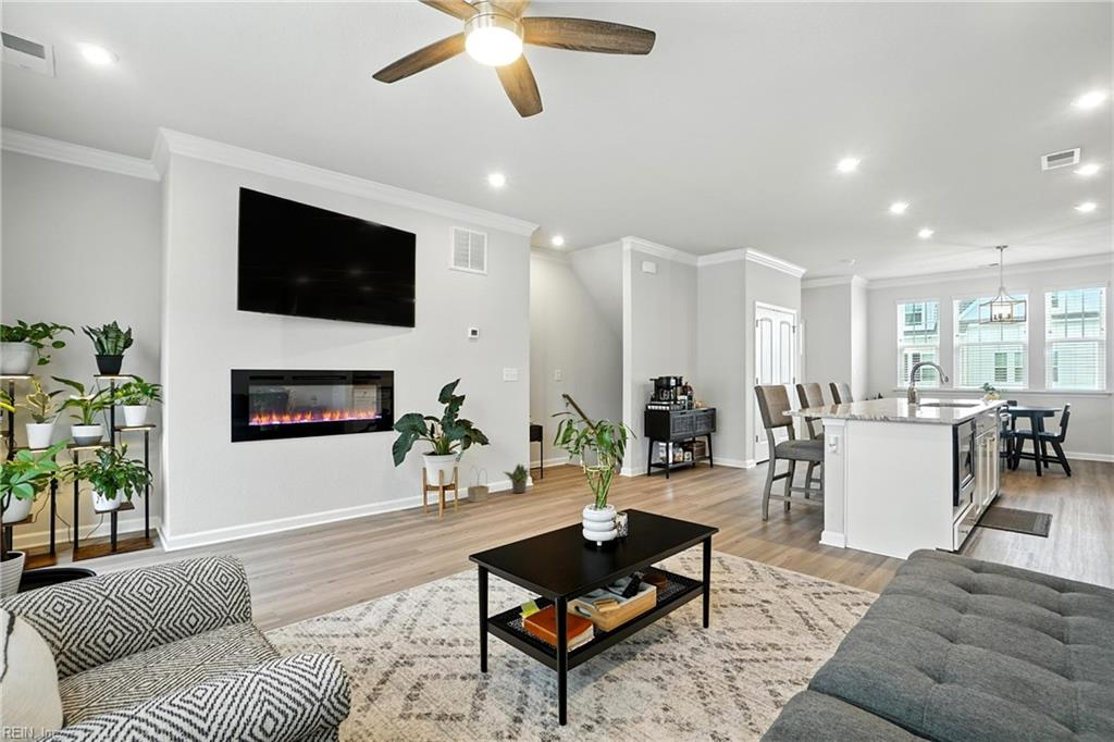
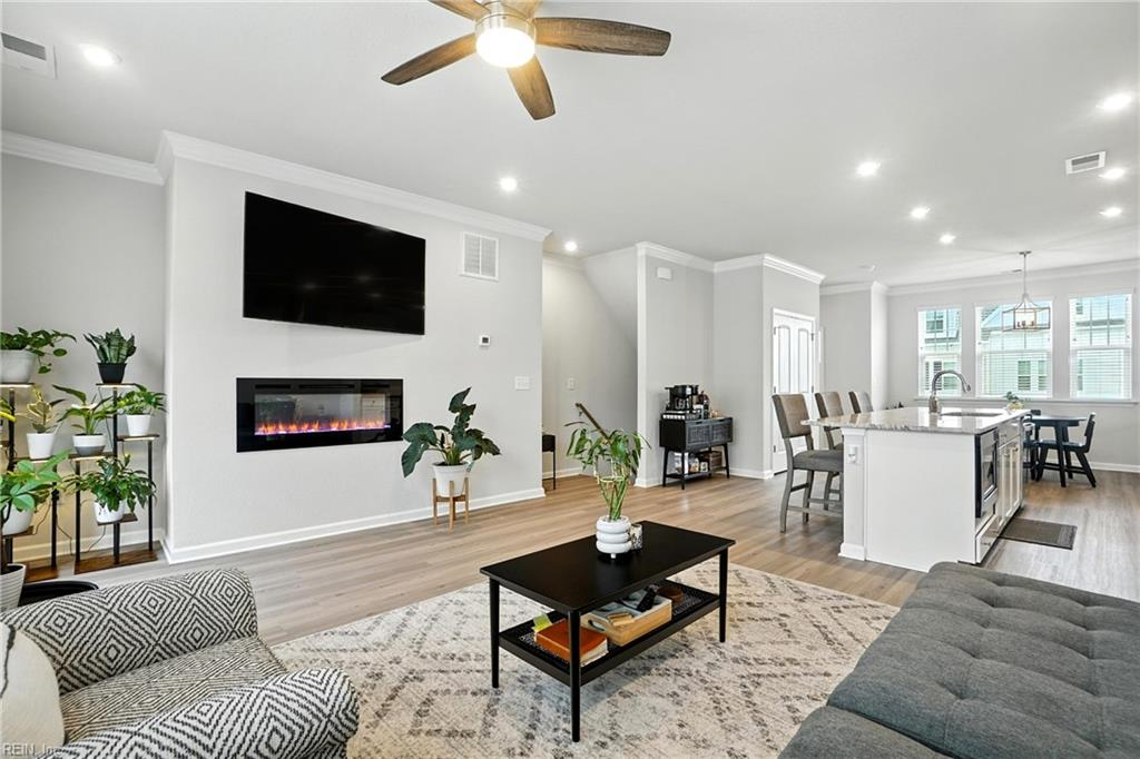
- potted plant (516, 477)
- basket (478, 485)
